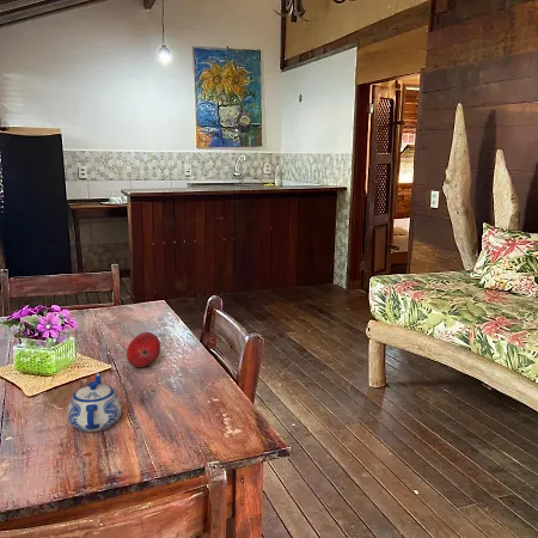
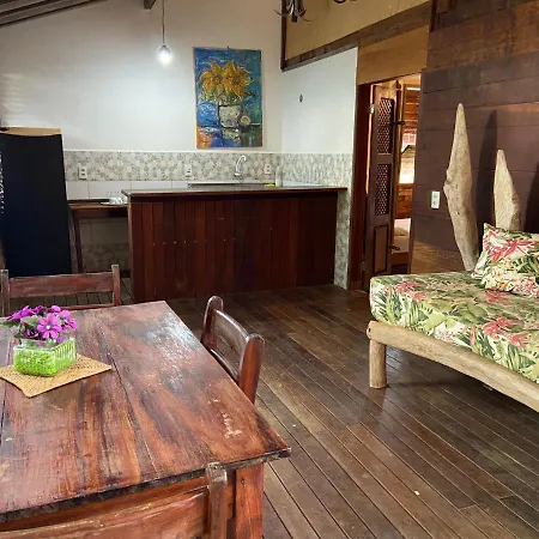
- teapot (94, 401)
- fruit (142, 348)
